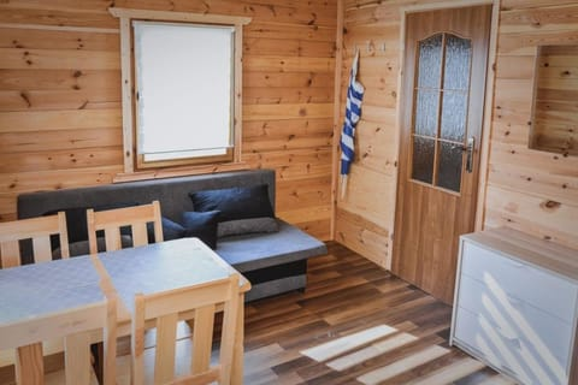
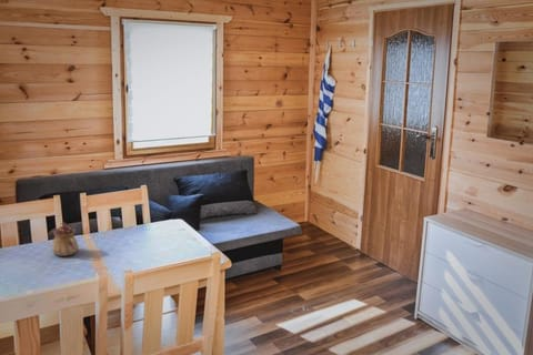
+ teapot (64, 237)
